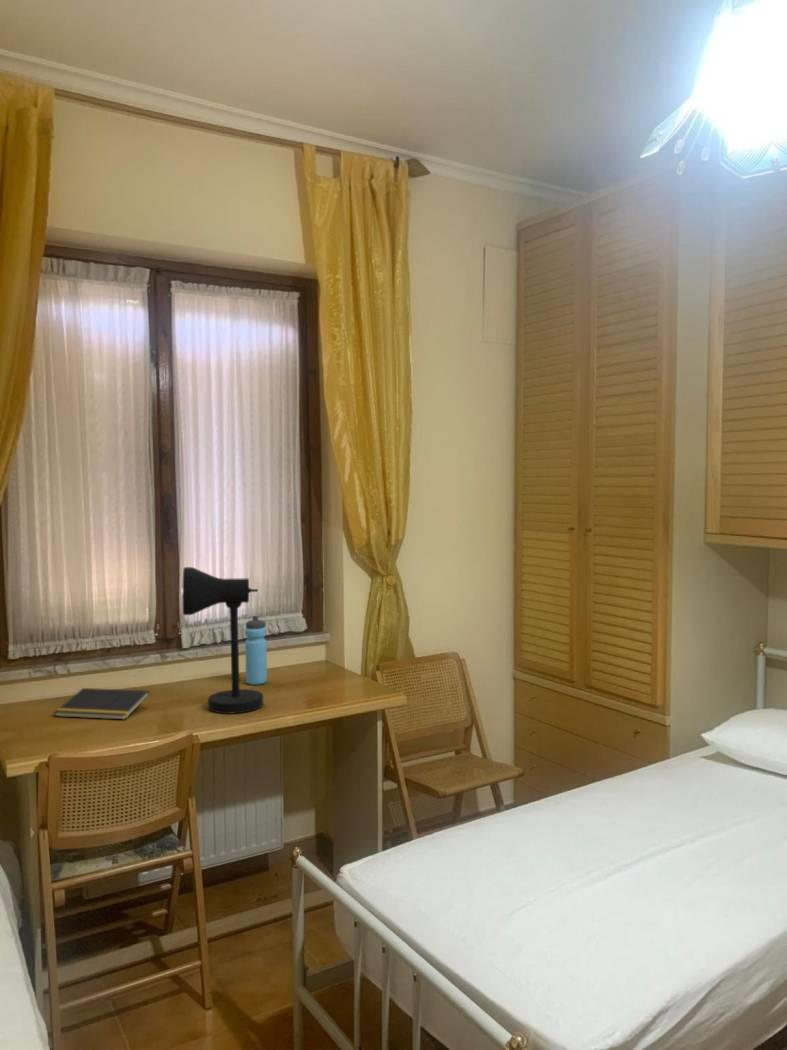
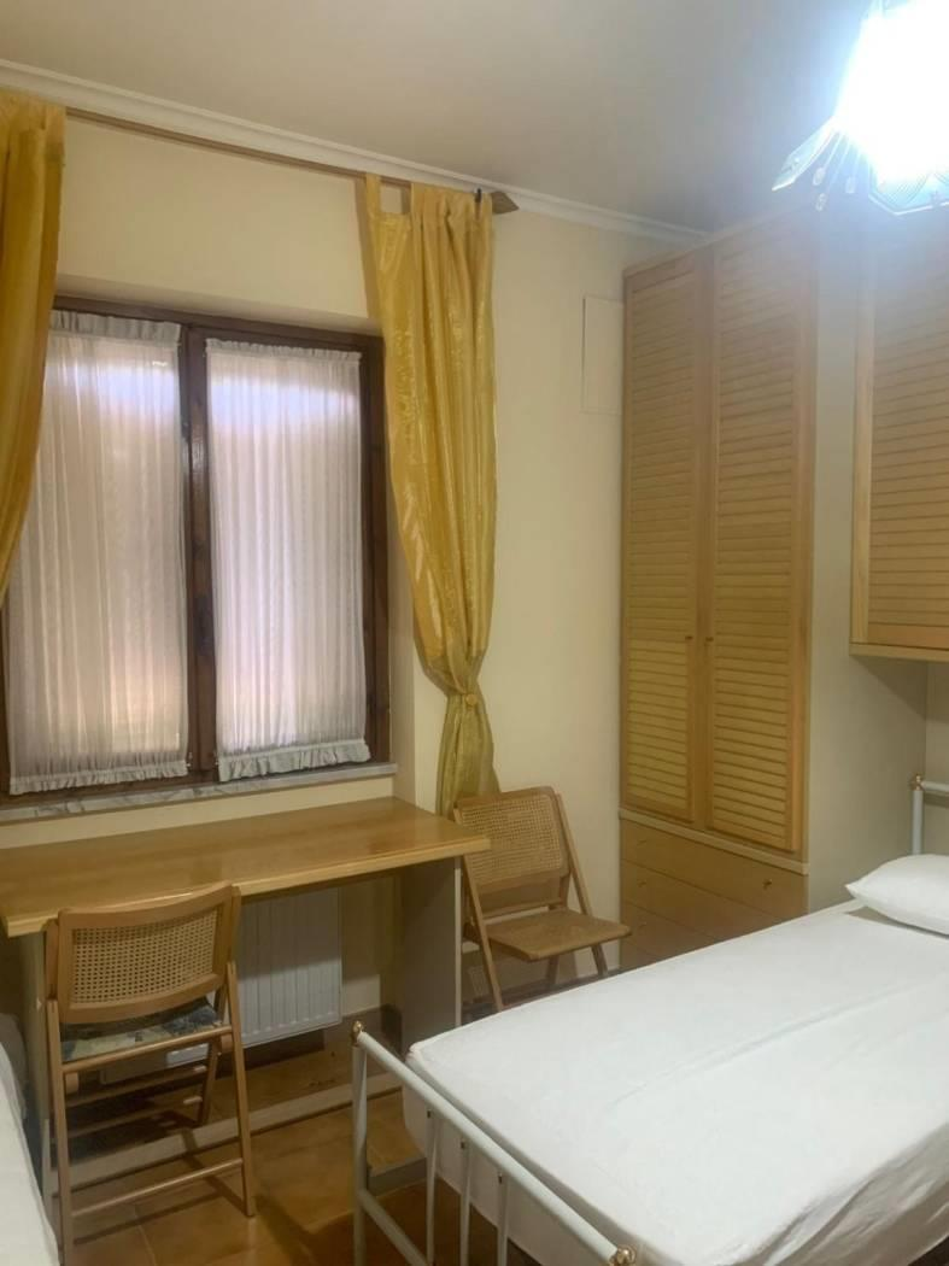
- desk lamp (230, 635)
- water bottle (255, 649)
- notepad (103, 703)
